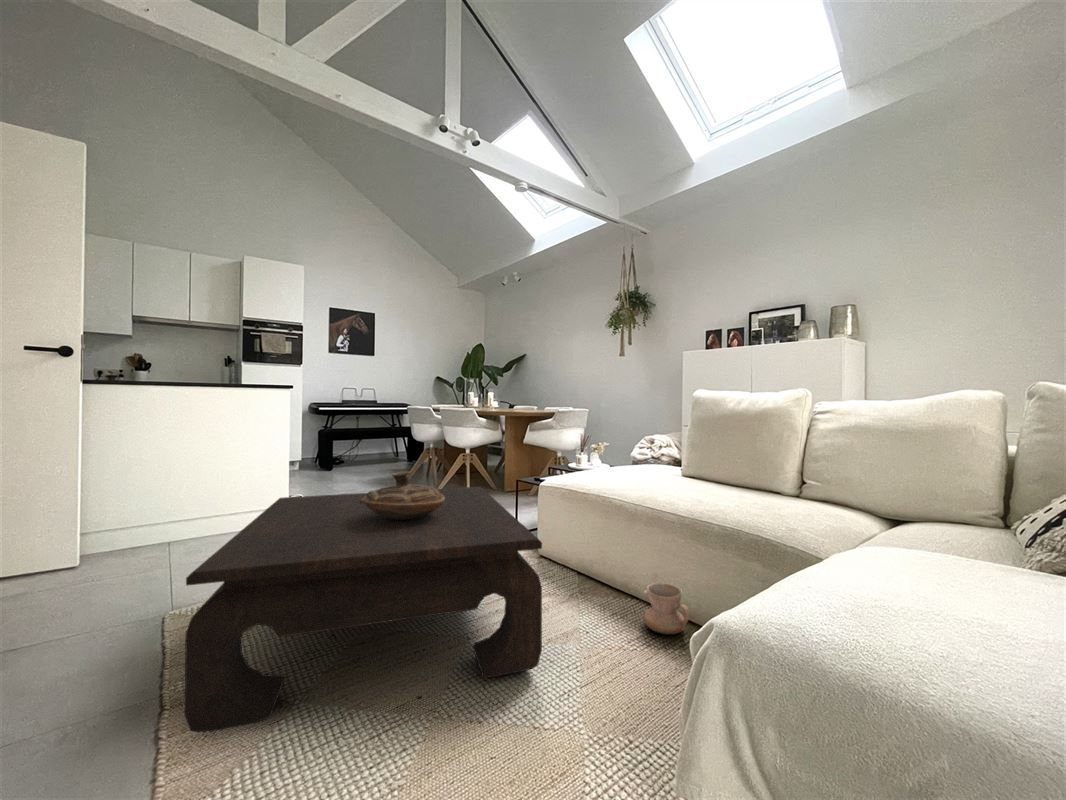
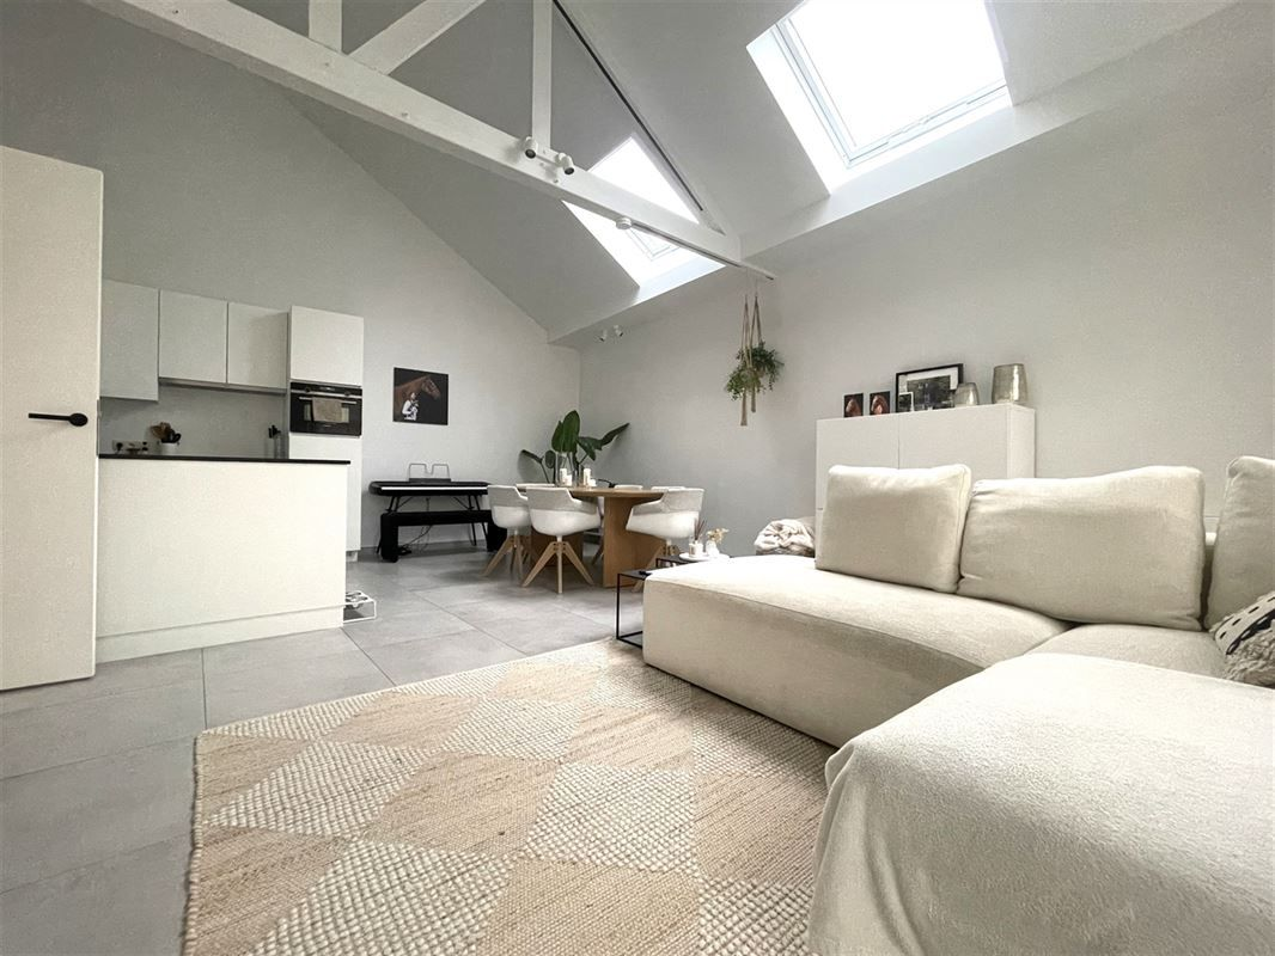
- ceramic jug (665, 609)
- decorative bowl (405, 494)
- coffee table (385, 570)
